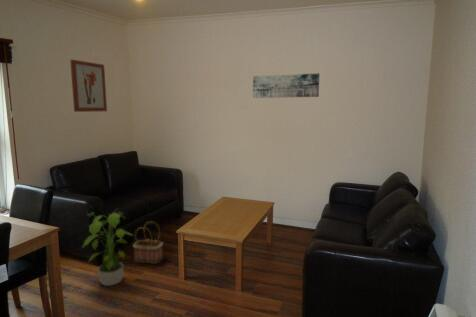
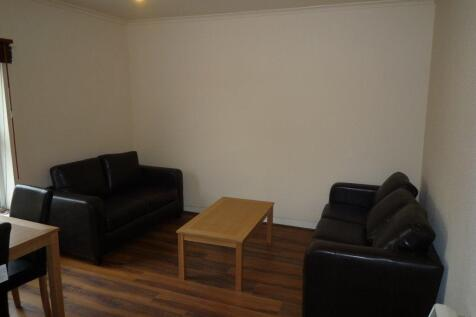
- potted plant (109, 245)
- wall art (285, 86)
- wall art (89, 87)
- basket (147, 242)
